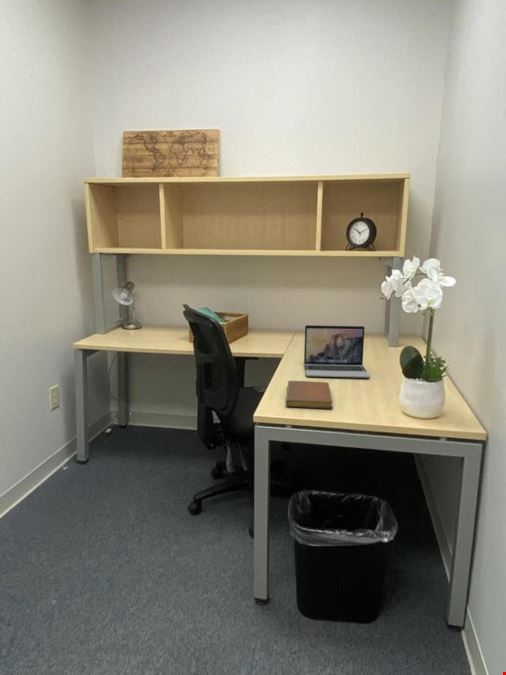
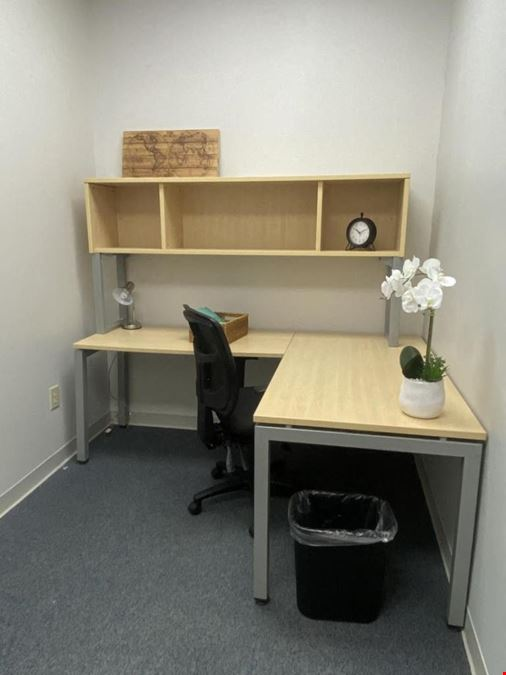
- laptop (336, 350)
- notebook (308, 393)
